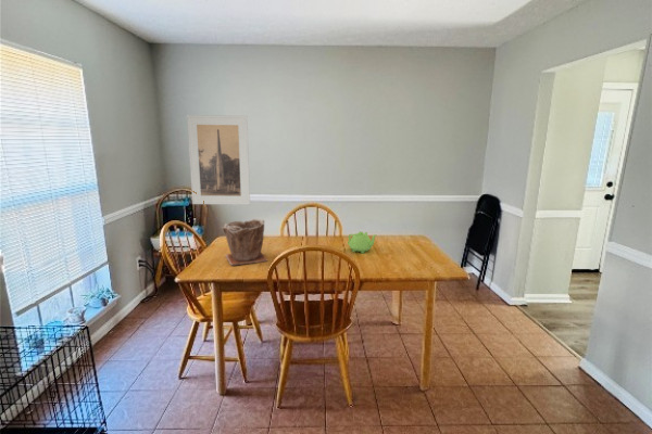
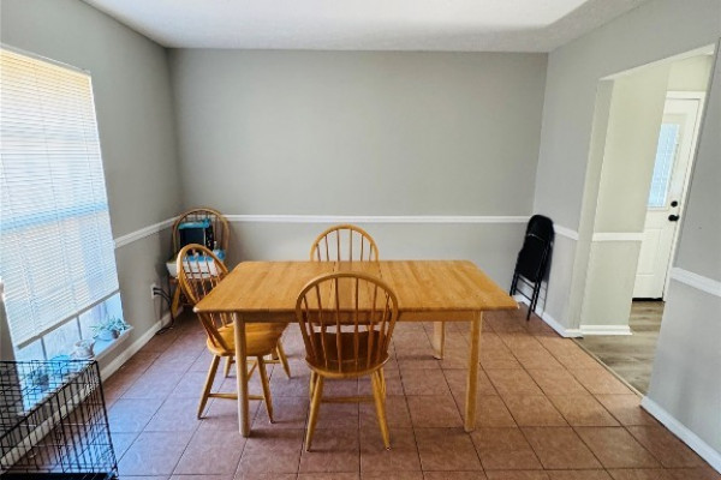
- teapot (362, 241)
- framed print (218, 161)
- plant pot (244, 240)
